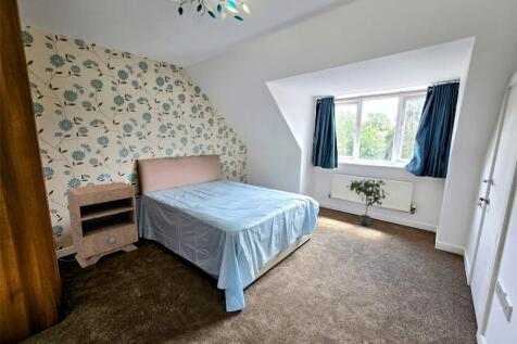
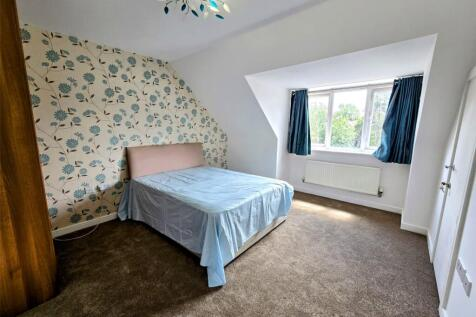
- nightstand (104, 220)
- potted plant (366, 202)
